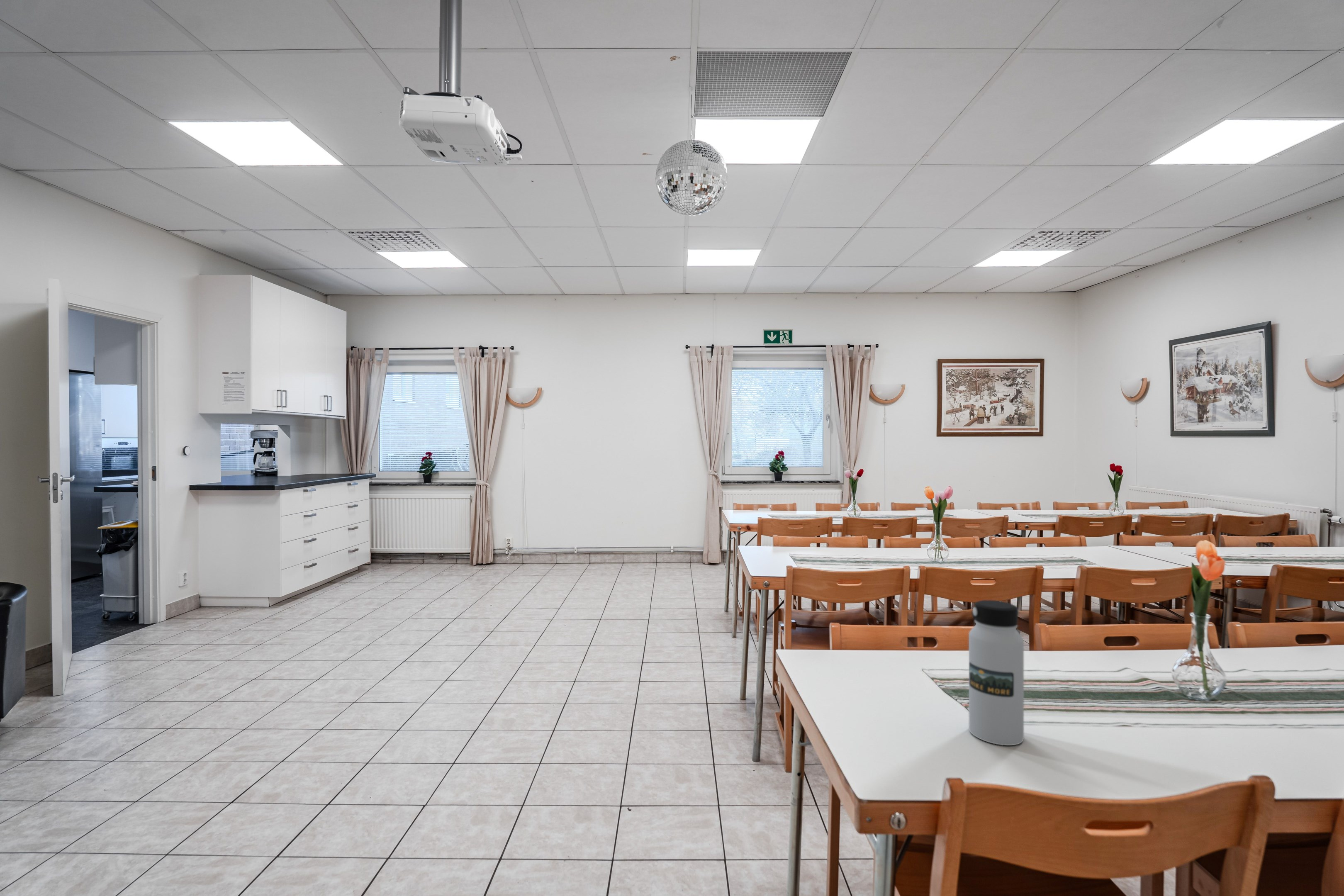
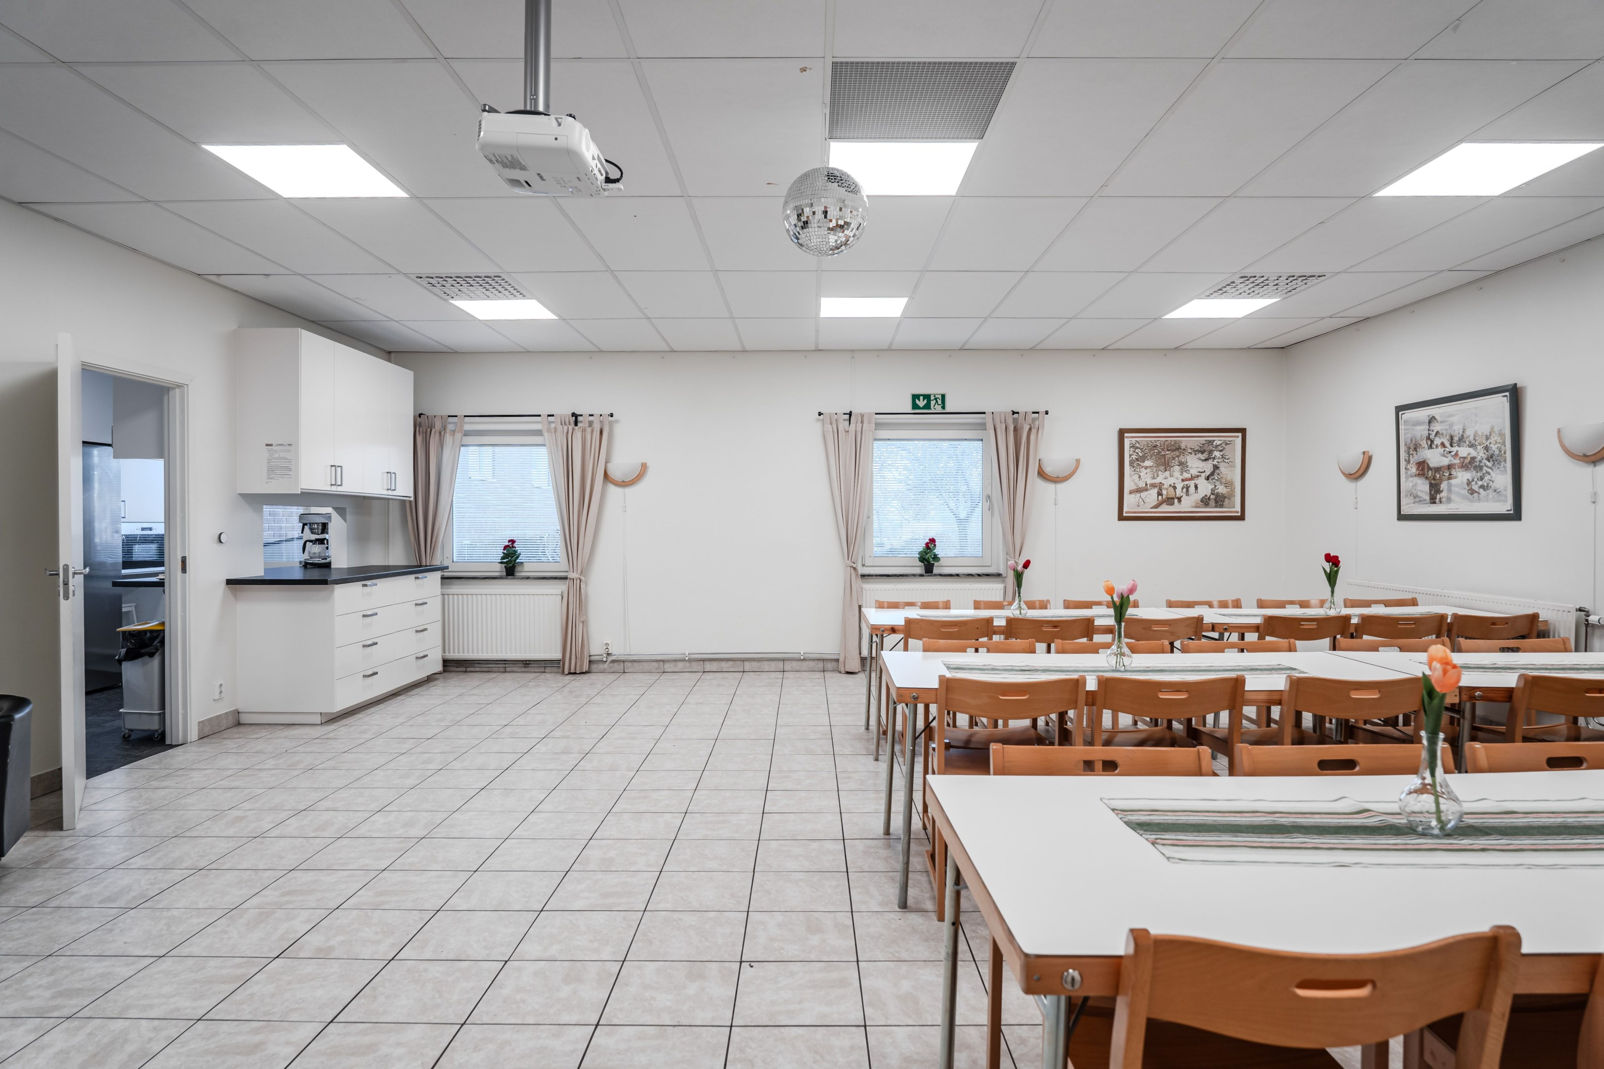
- water bottle (996, 669)
